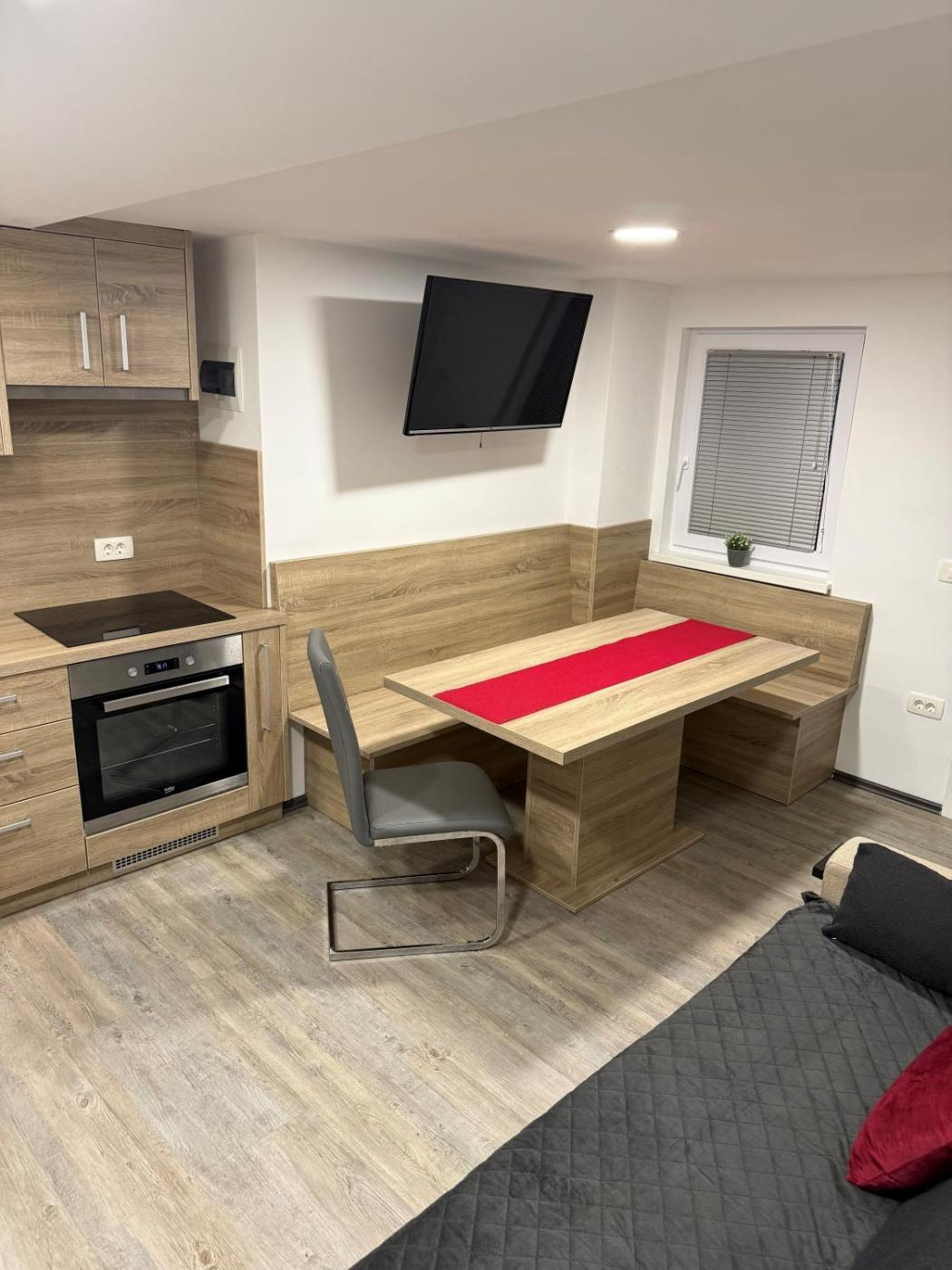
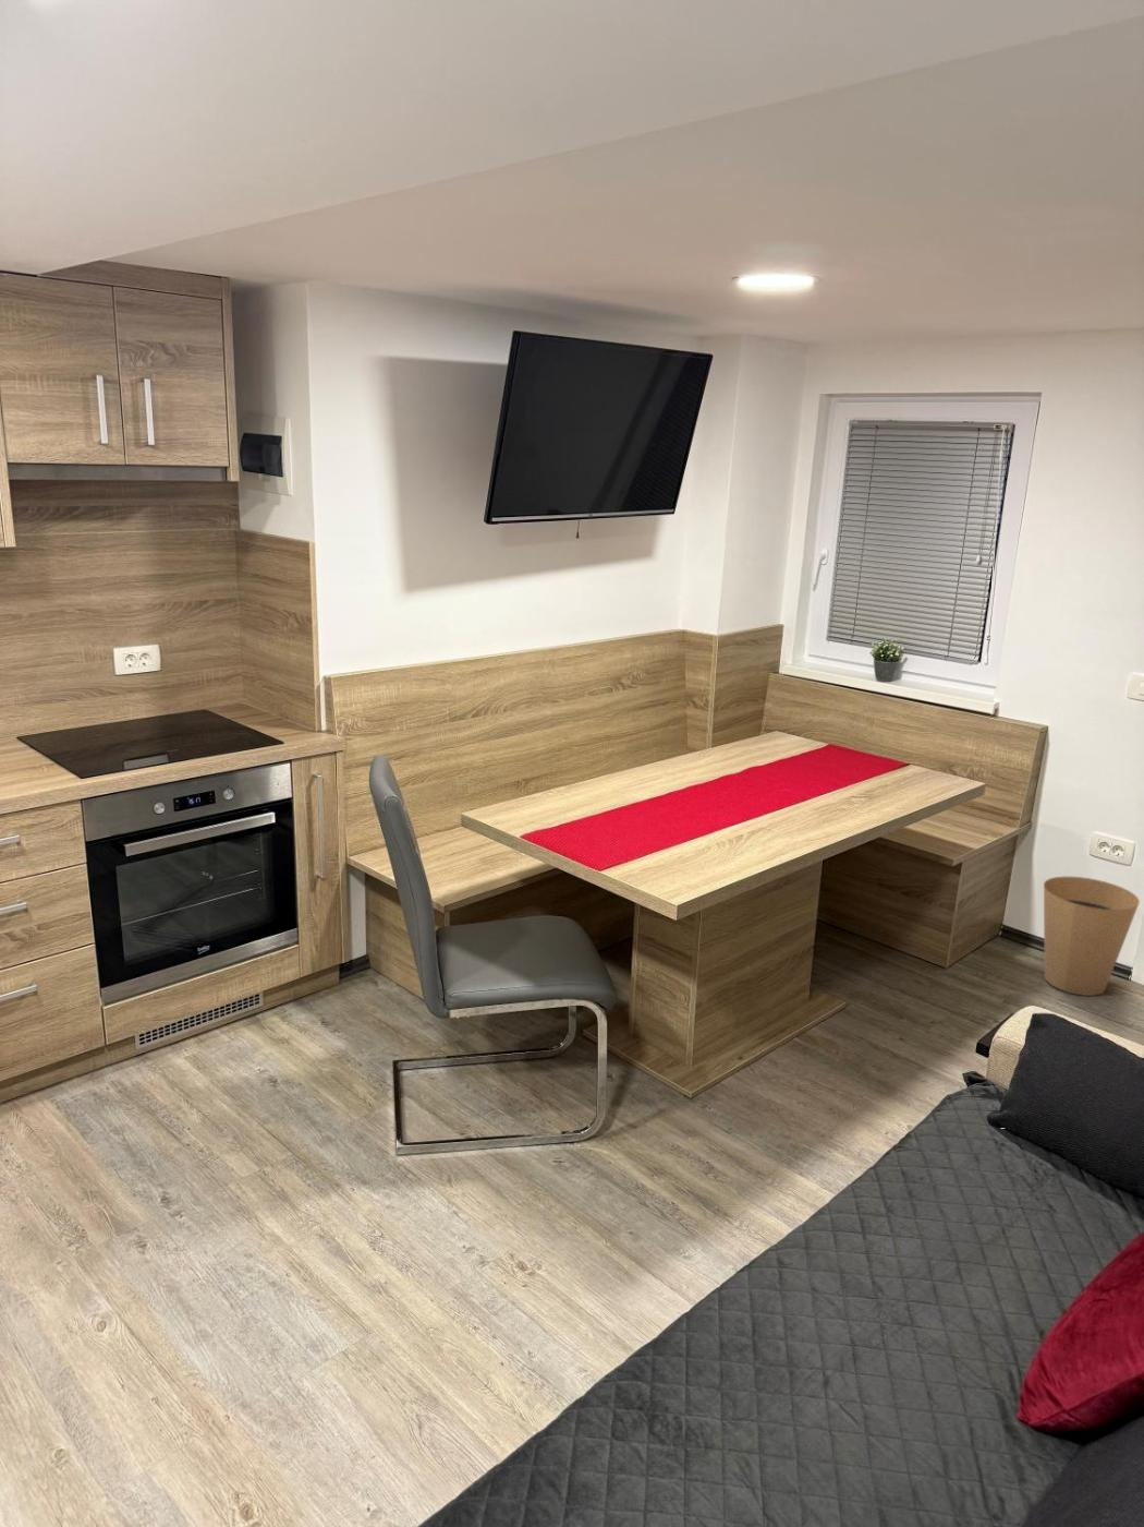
+ trash can (1082, 938)
